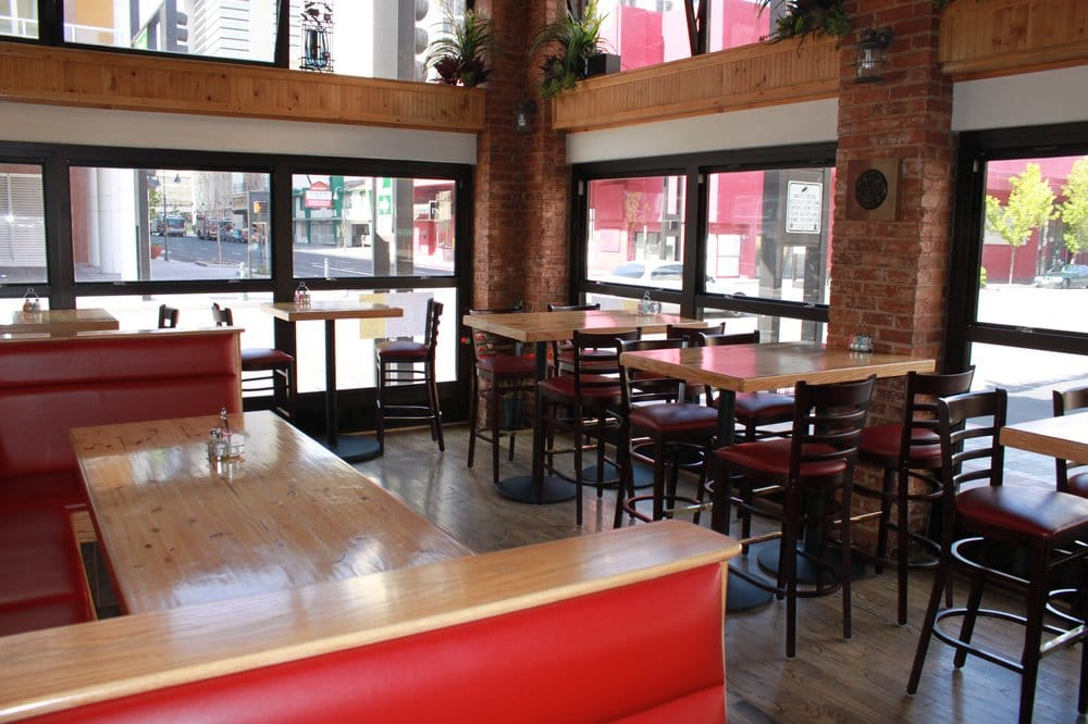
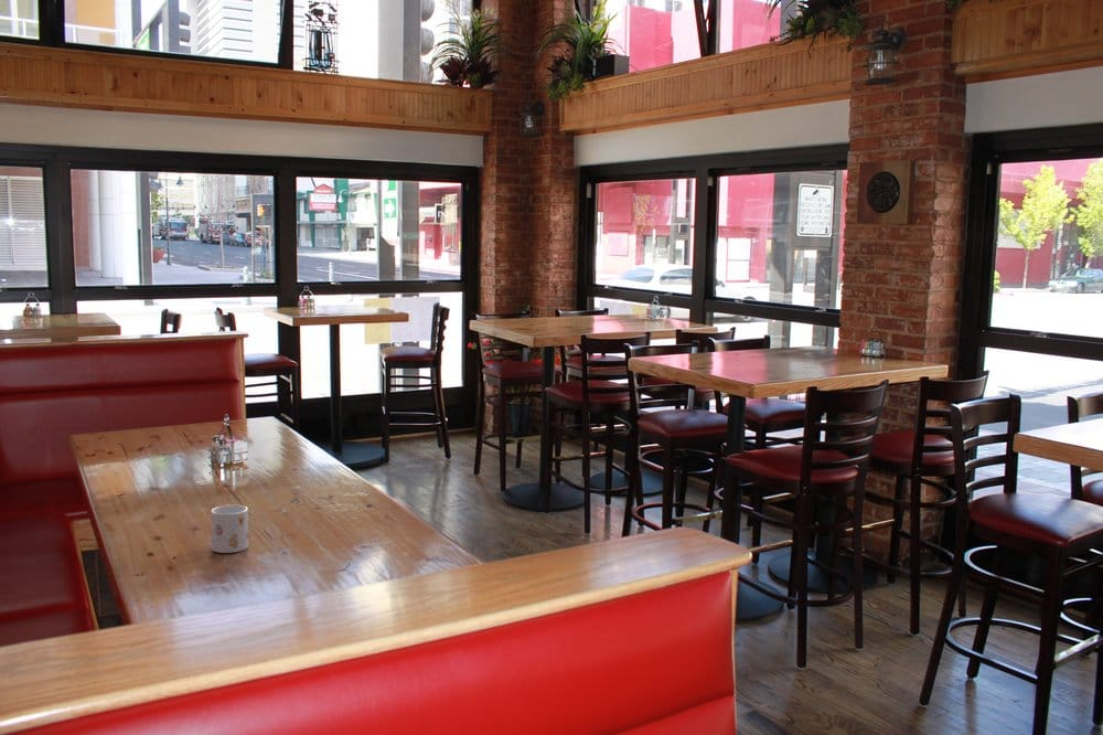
+ mug (228, 525)
